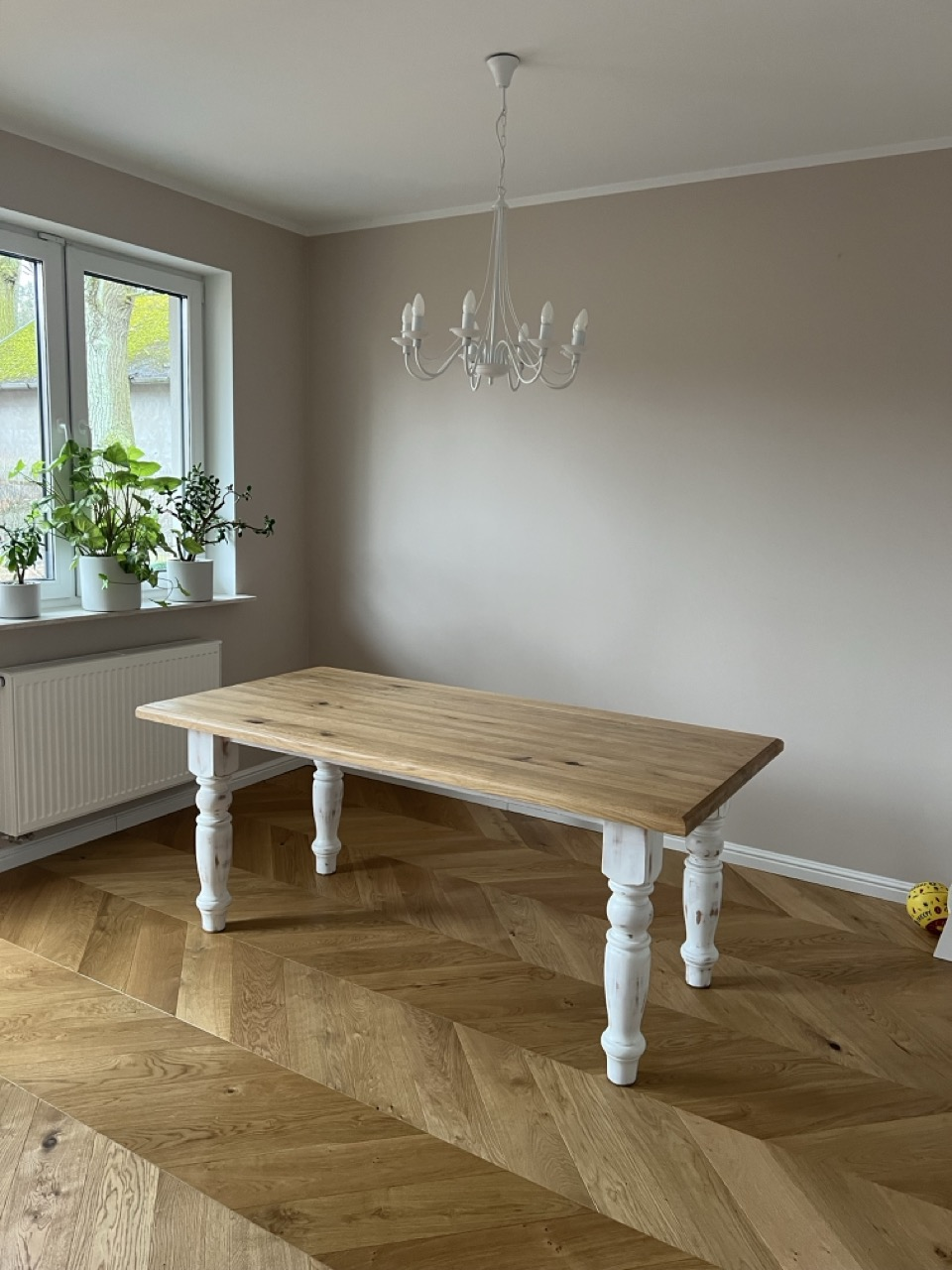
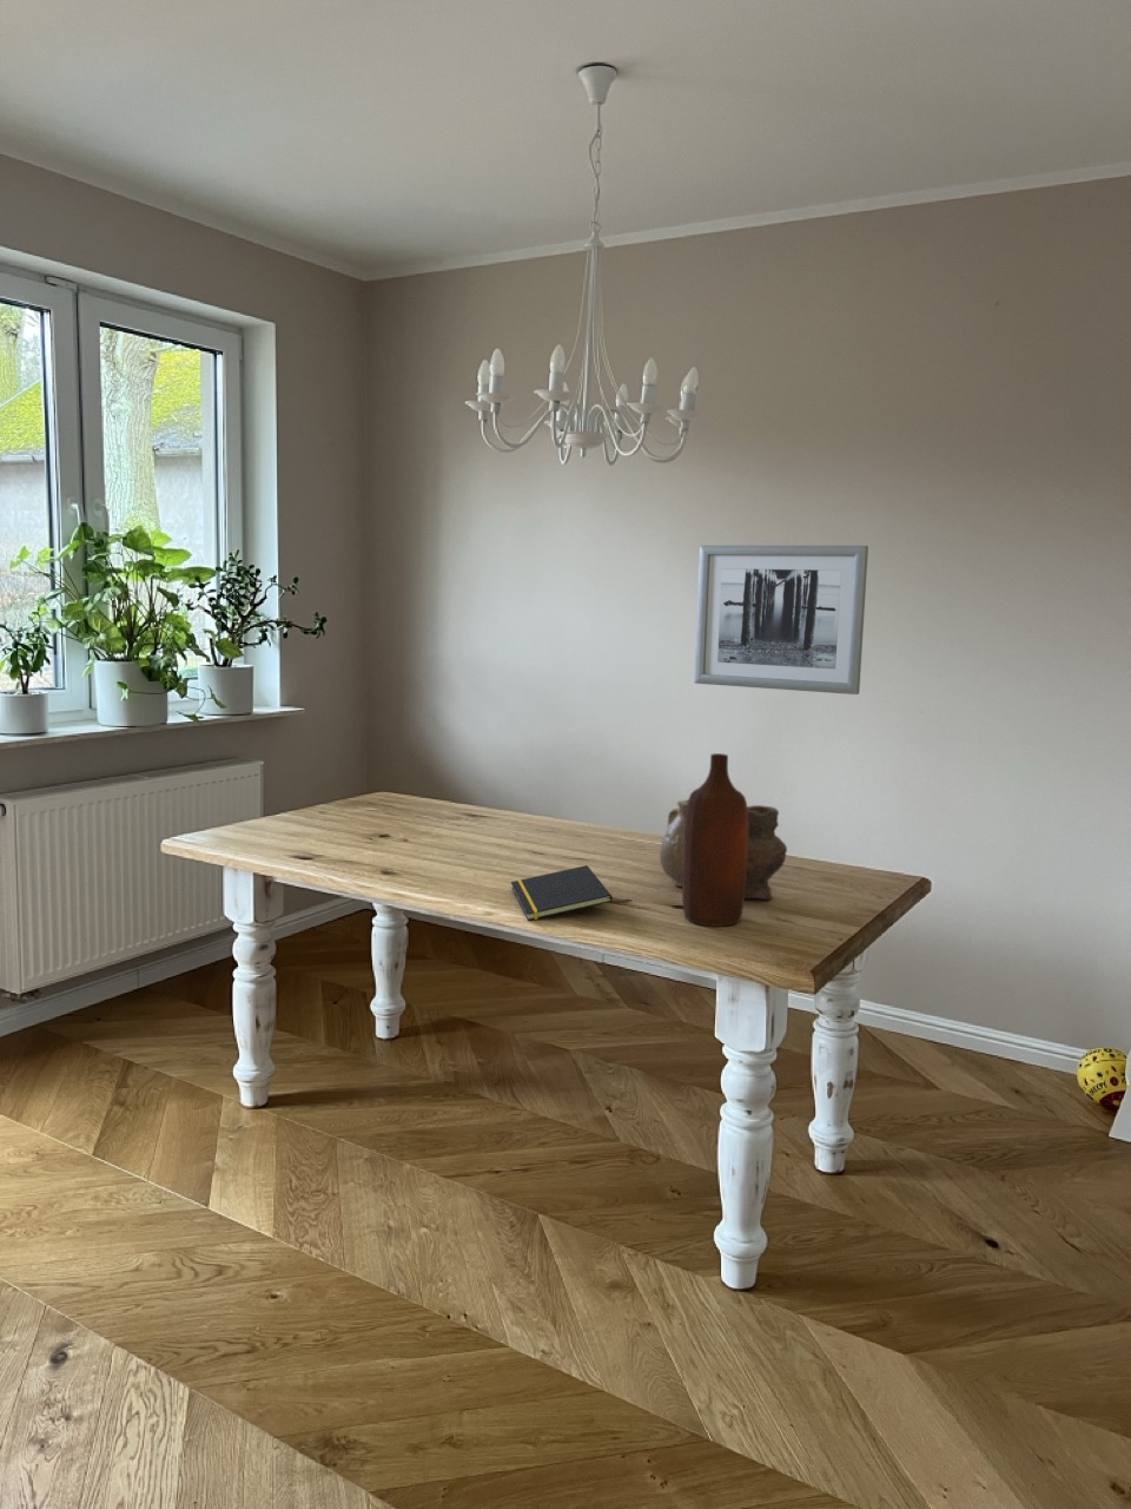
+ wall art (777, 618)
+ bottle (715, 836)
+ notepad (558, 891)
+ vase (747, 850)
